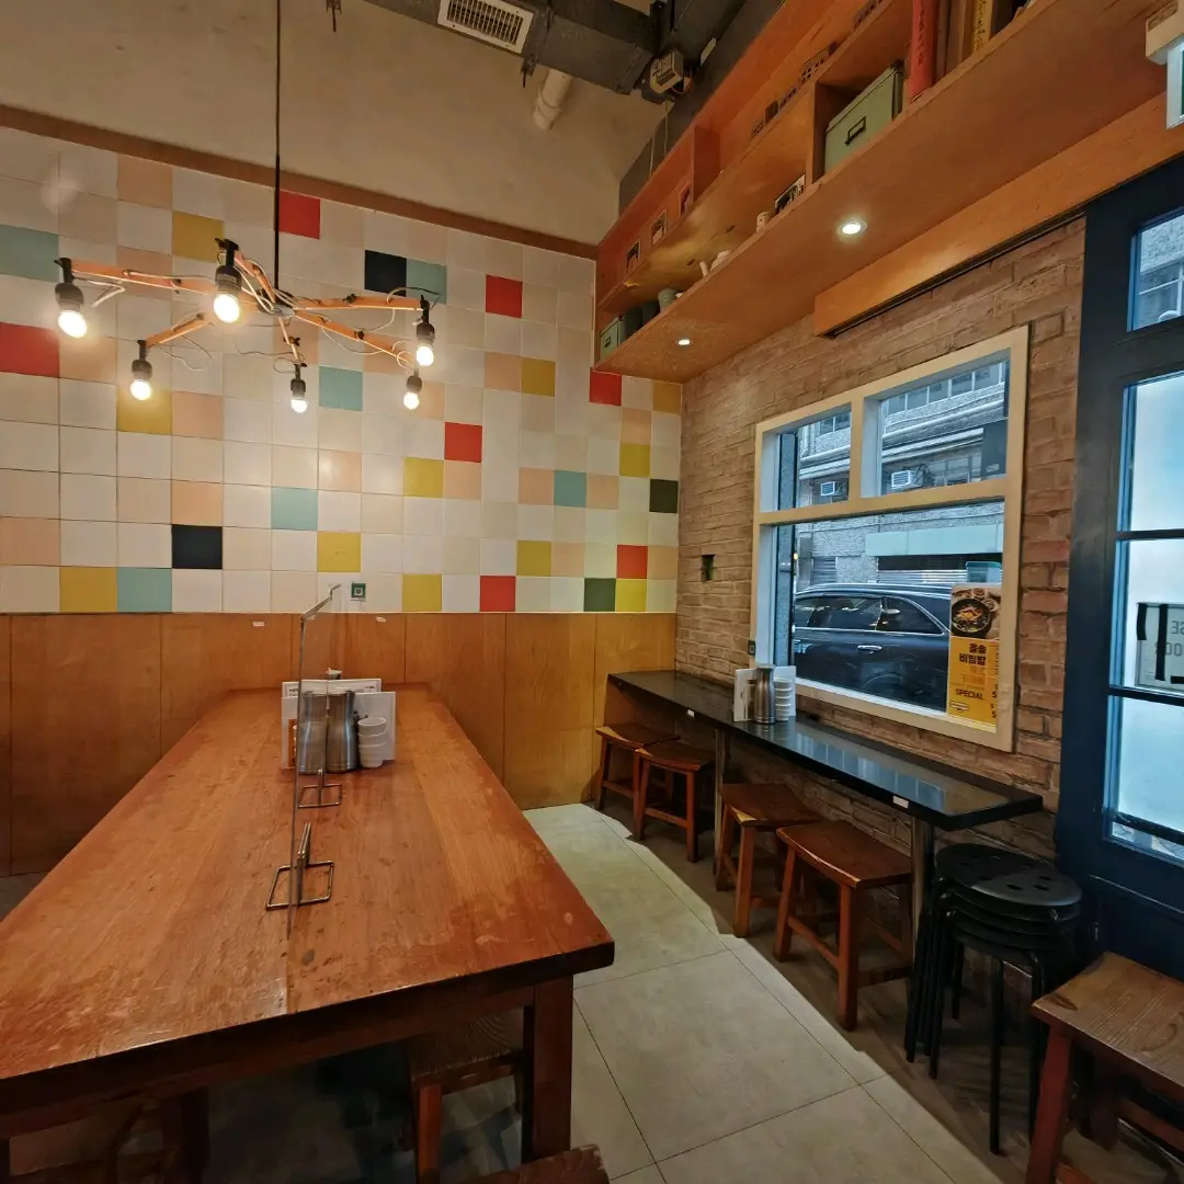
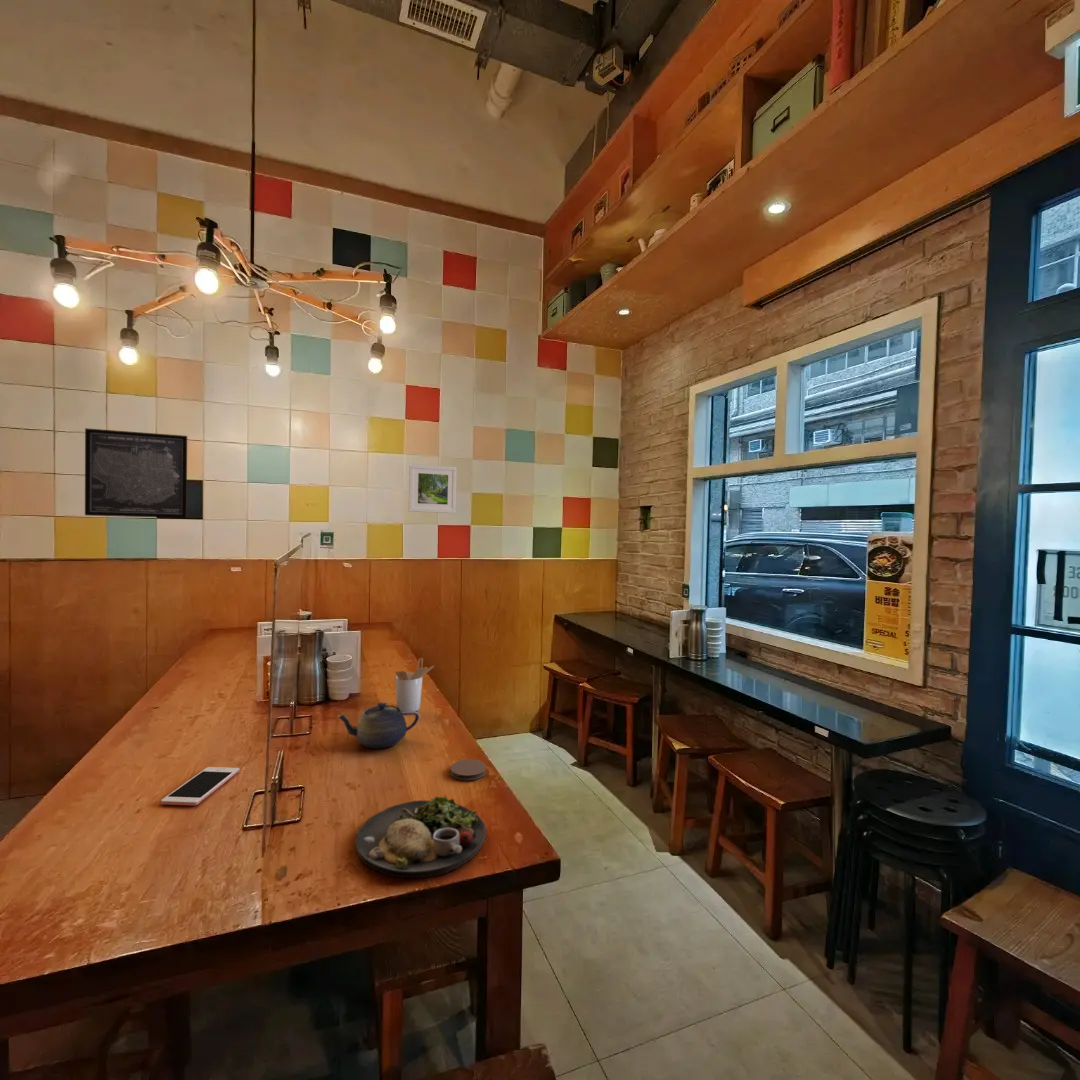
+ wall art (137, 474)
+ cell phone (202, 785)
+ dinner plate (422, 824)
+ teapot (378, 722)
+ coaster (468, 769)
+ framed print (432, 489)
+ utensil holder (414, 685)
